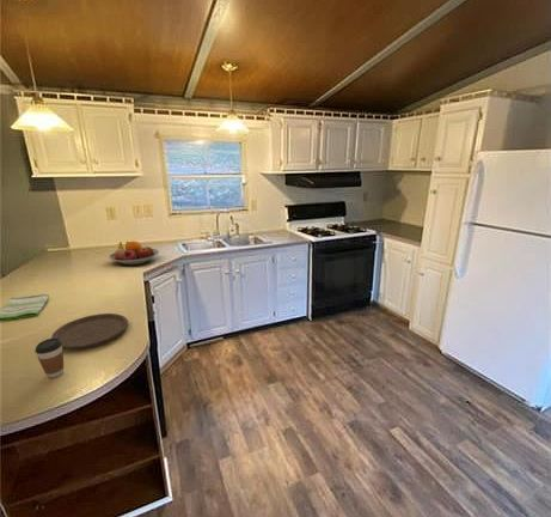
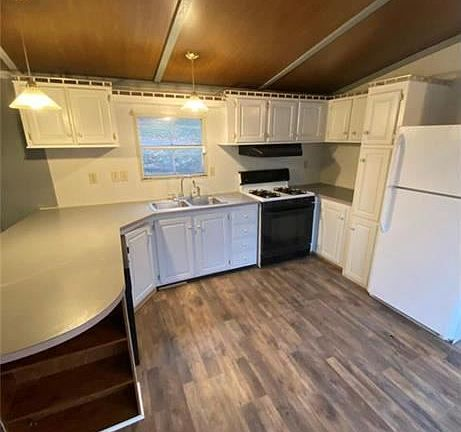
- fruit bowl (134, 251)
- dish towel (23, 305)
- plate (92, 330)
- coffee cup (51, 358)
